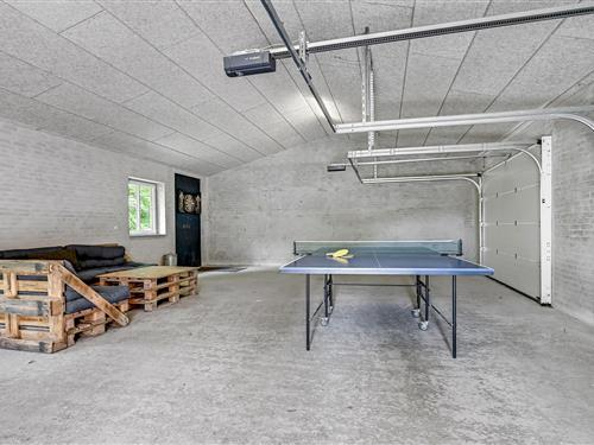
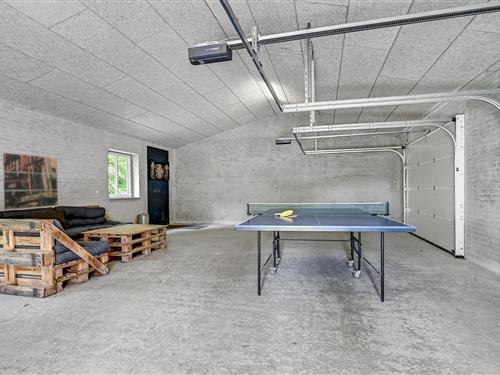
+ wall art (33, 181)
